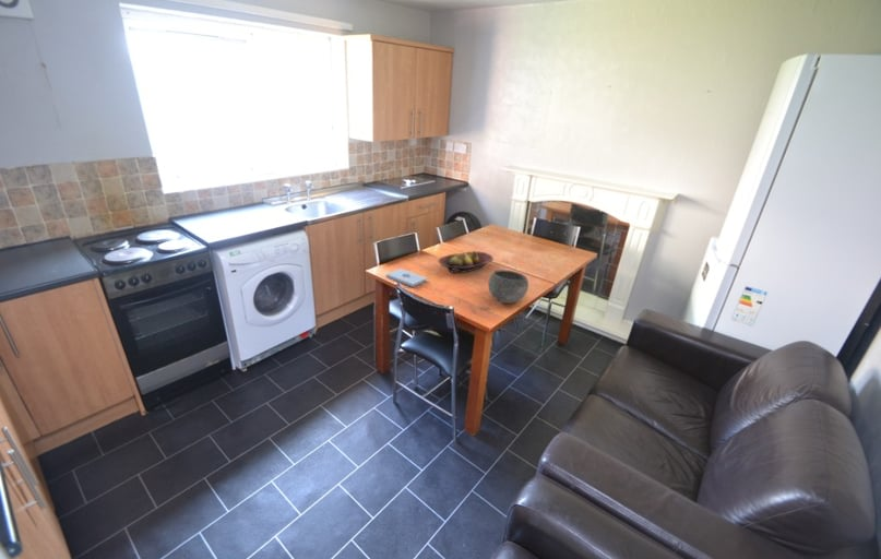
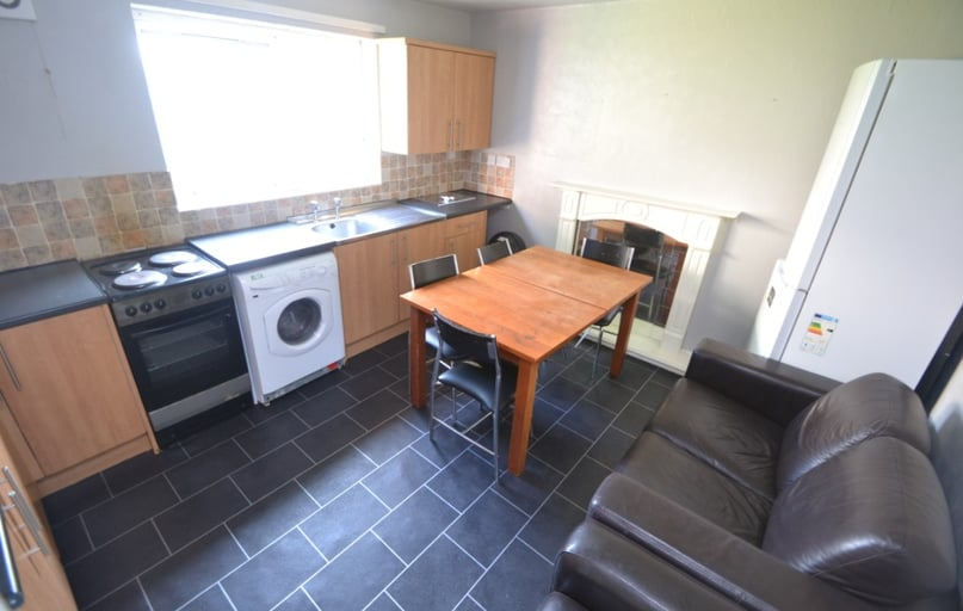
- notepad (406, 277)
- fruit bowl (466, 259)
- bowl (508, 287)
